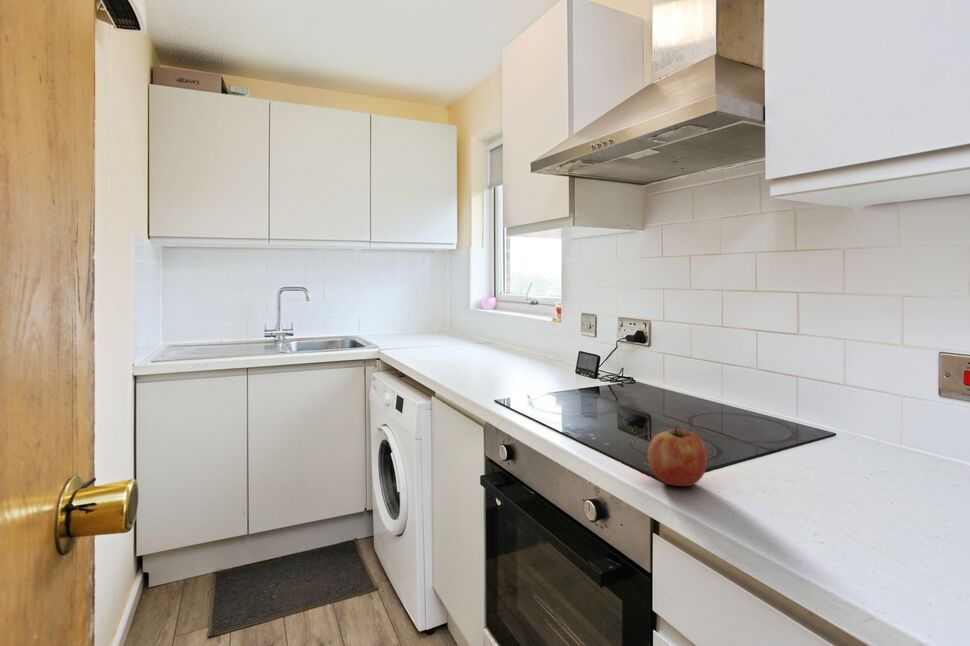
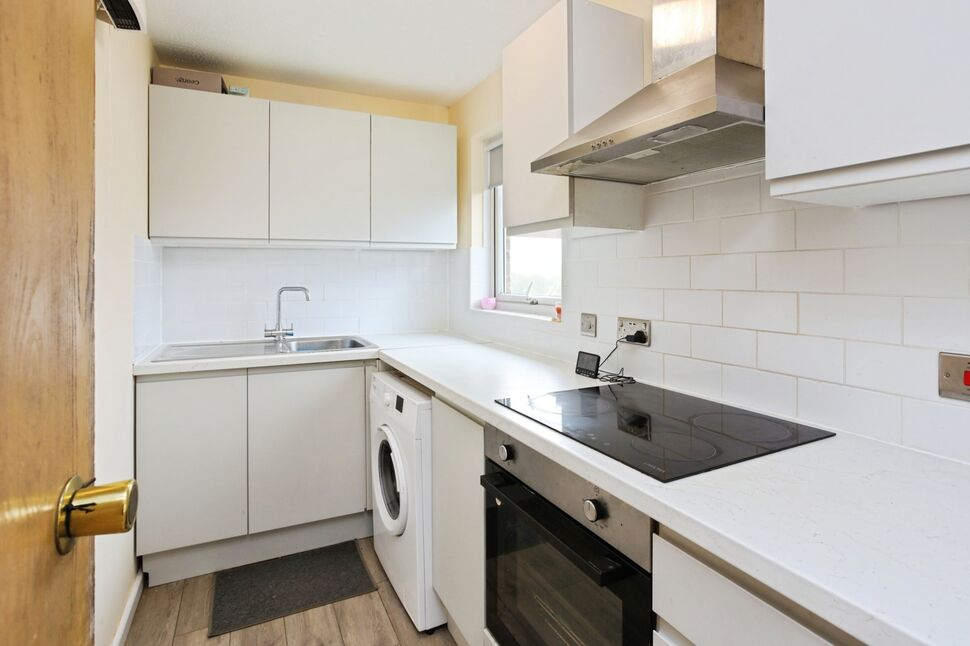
- fruit (677, 454)
